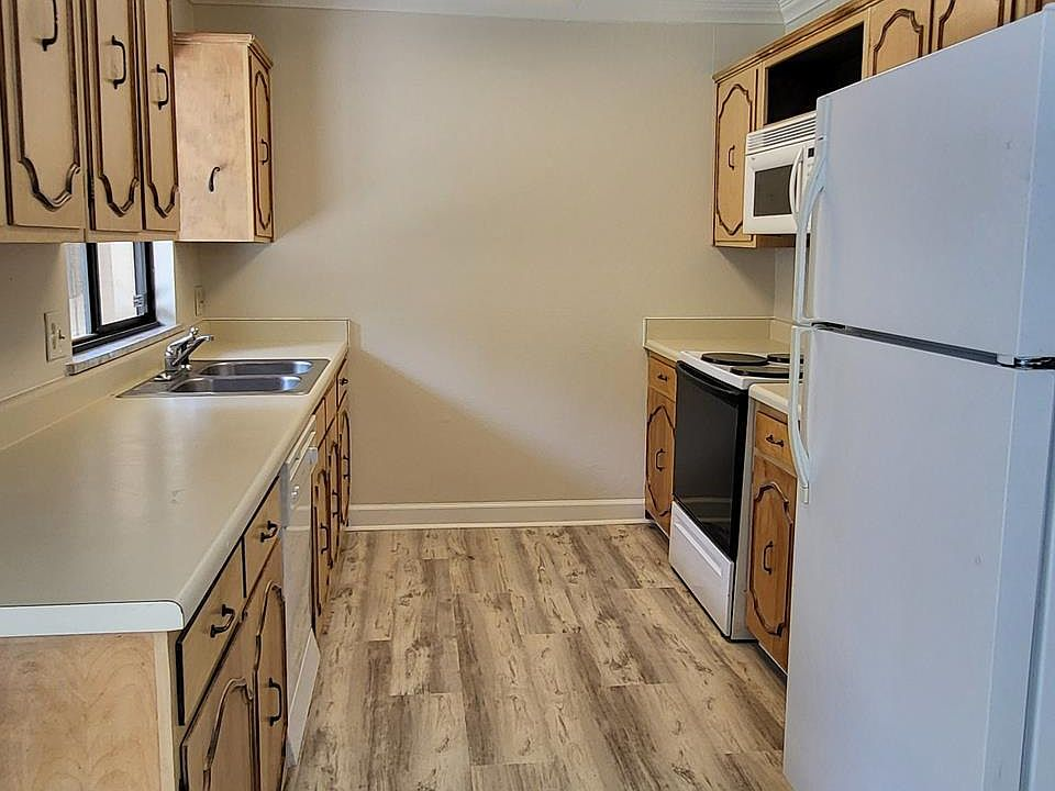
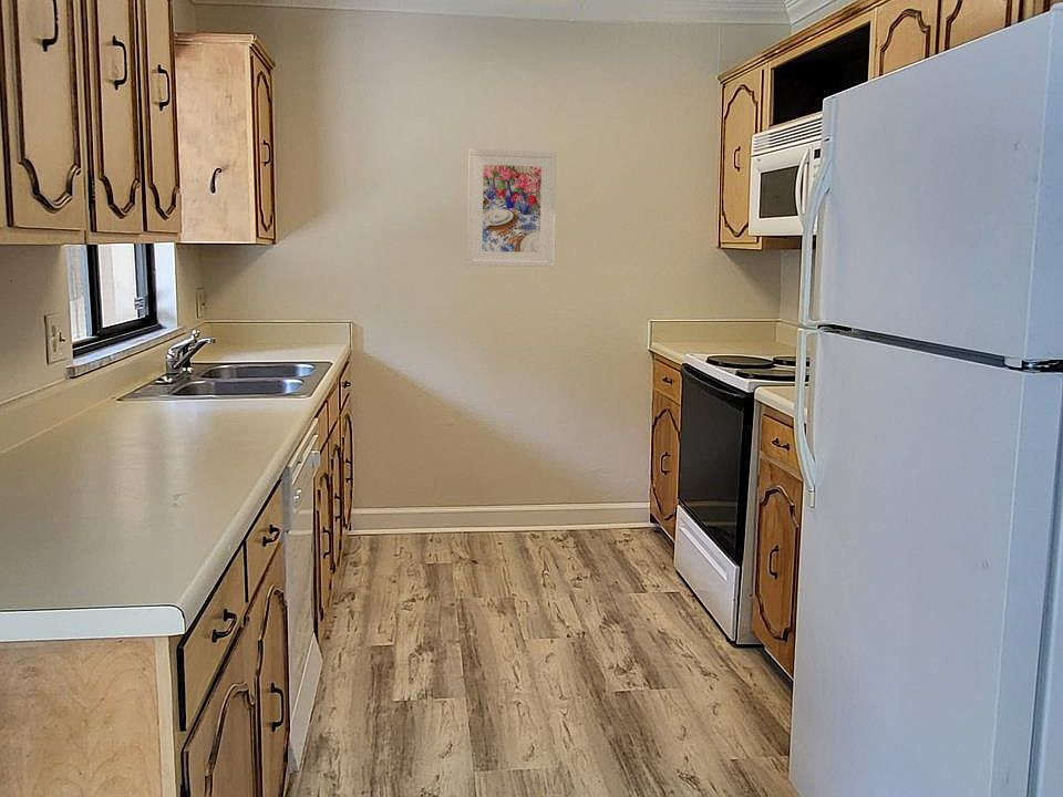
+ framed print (512, 208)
